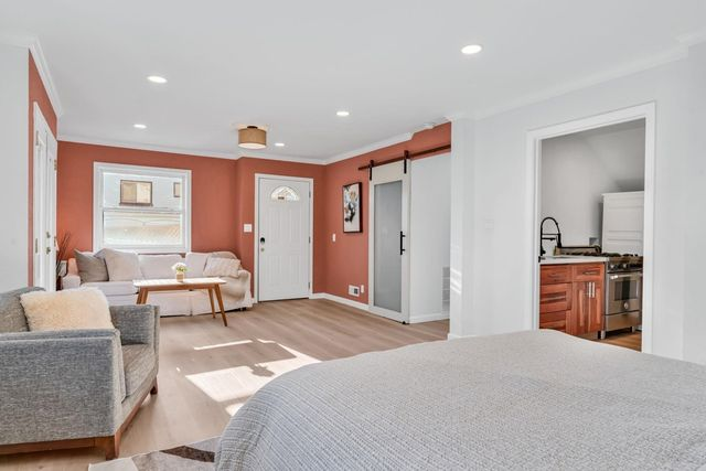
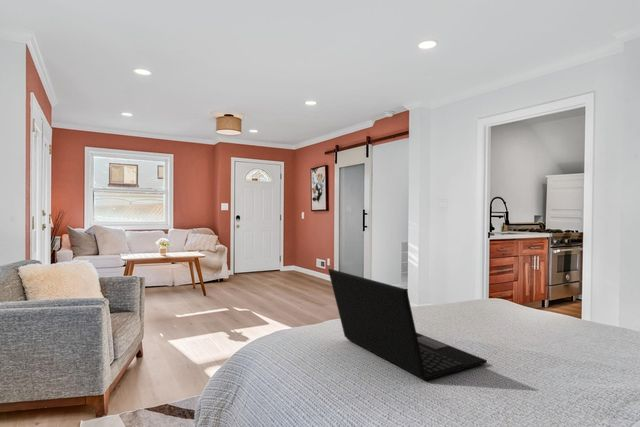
+ laptop (401, 313)
